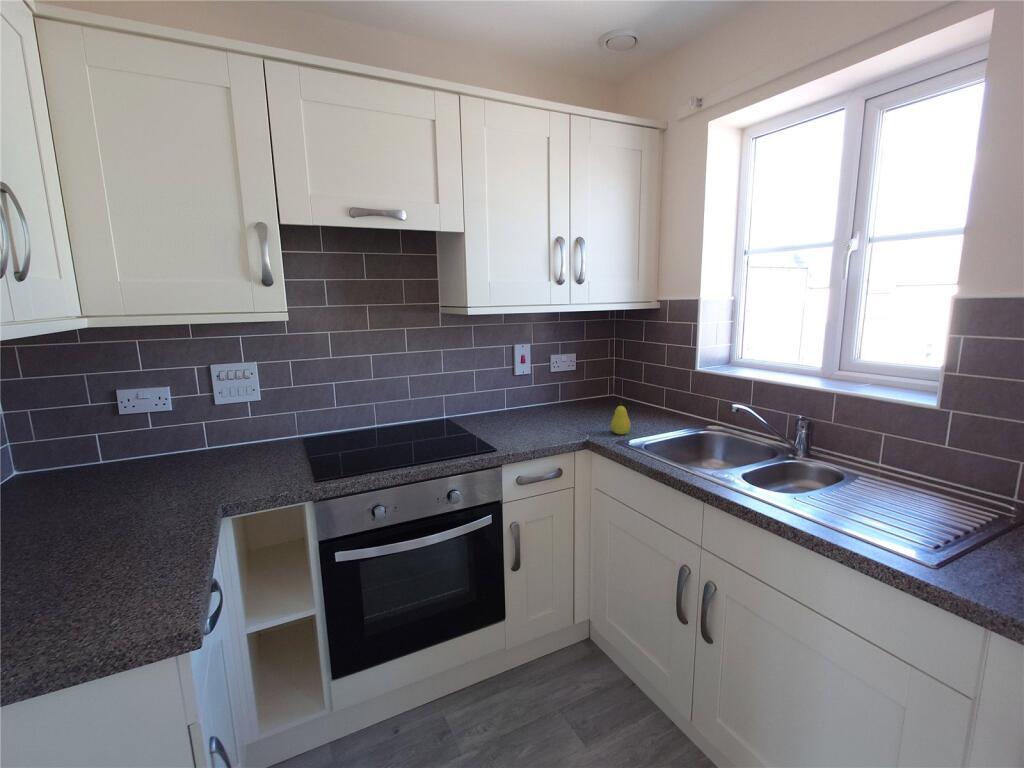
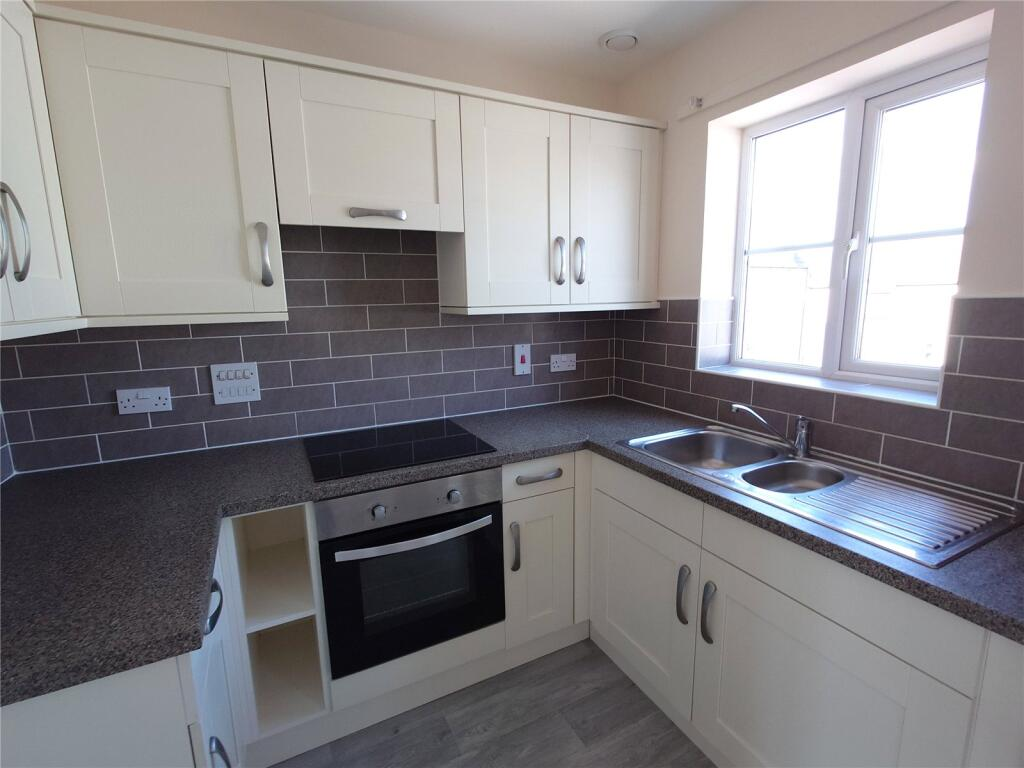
- fruit (620, 417)
